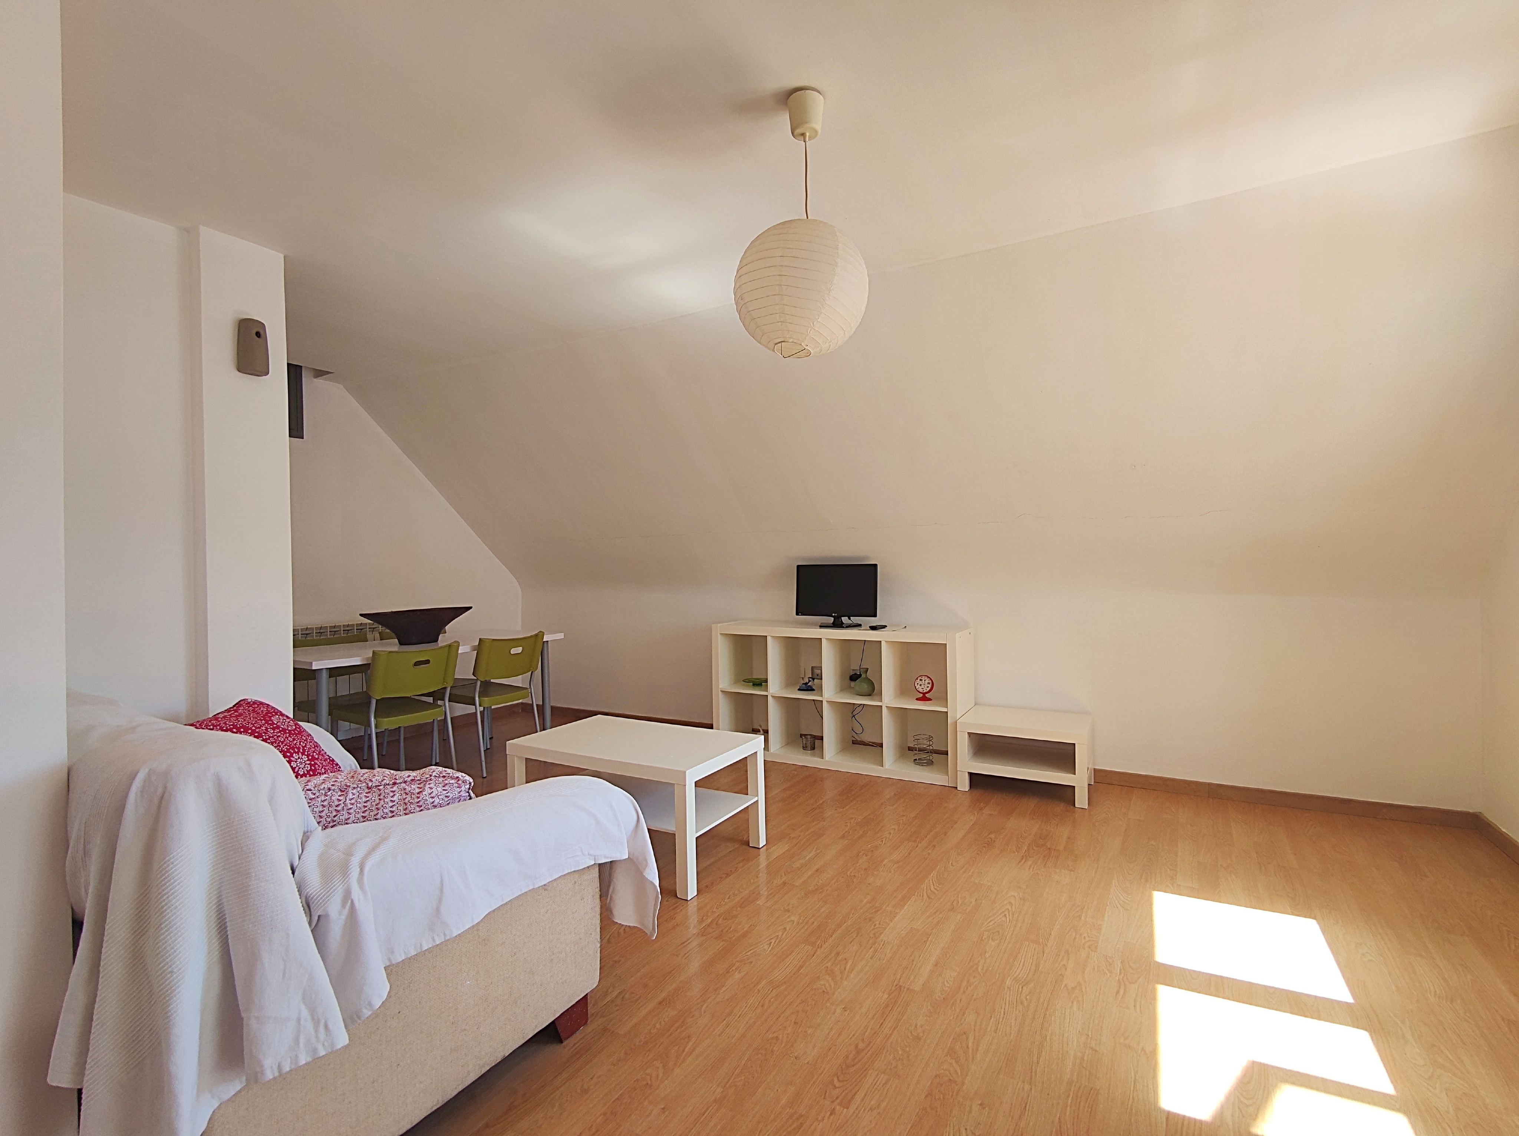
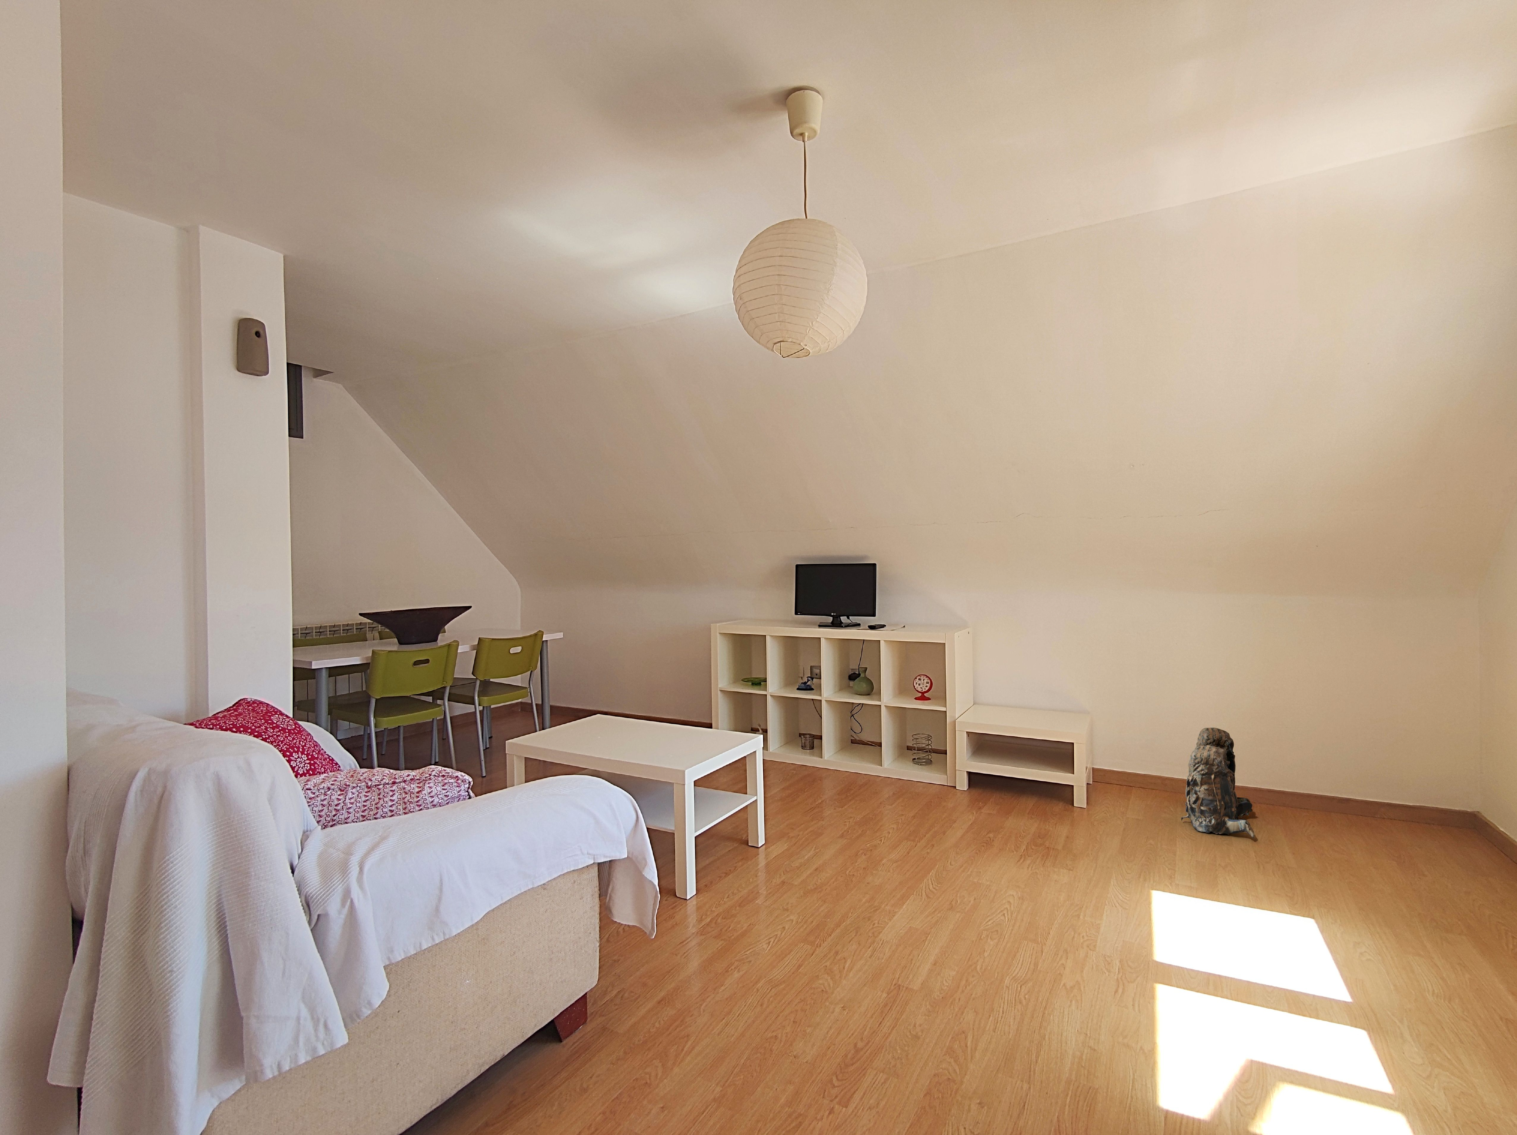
+ backpack (1216, 777)
